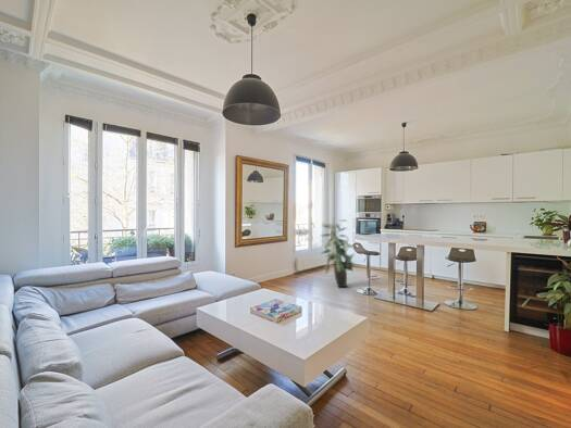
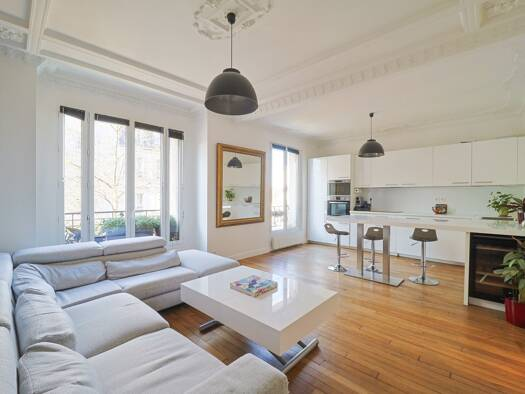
- indoor plant (338, 253)
